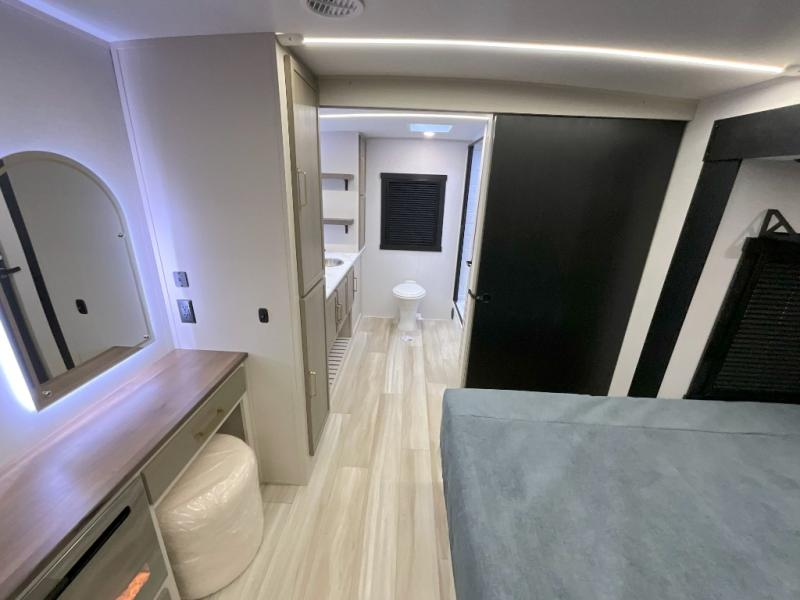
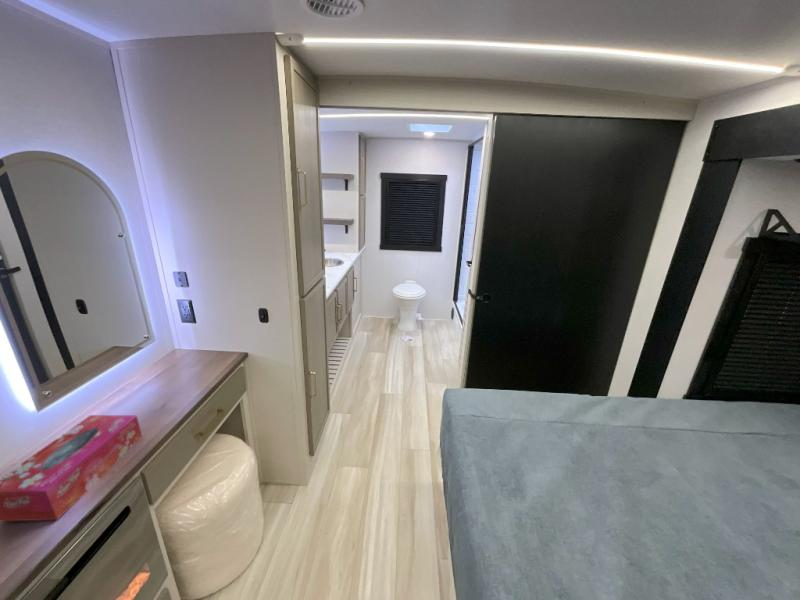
+ tissue box (75, 460)
